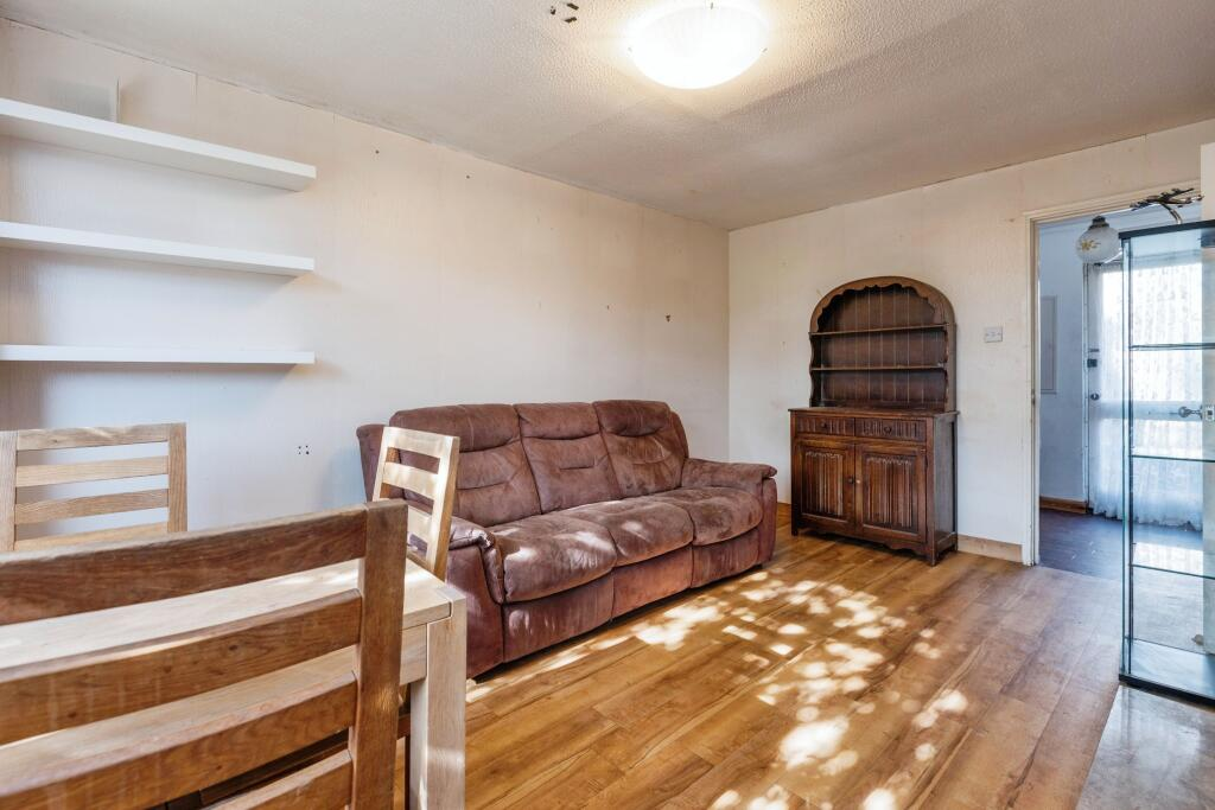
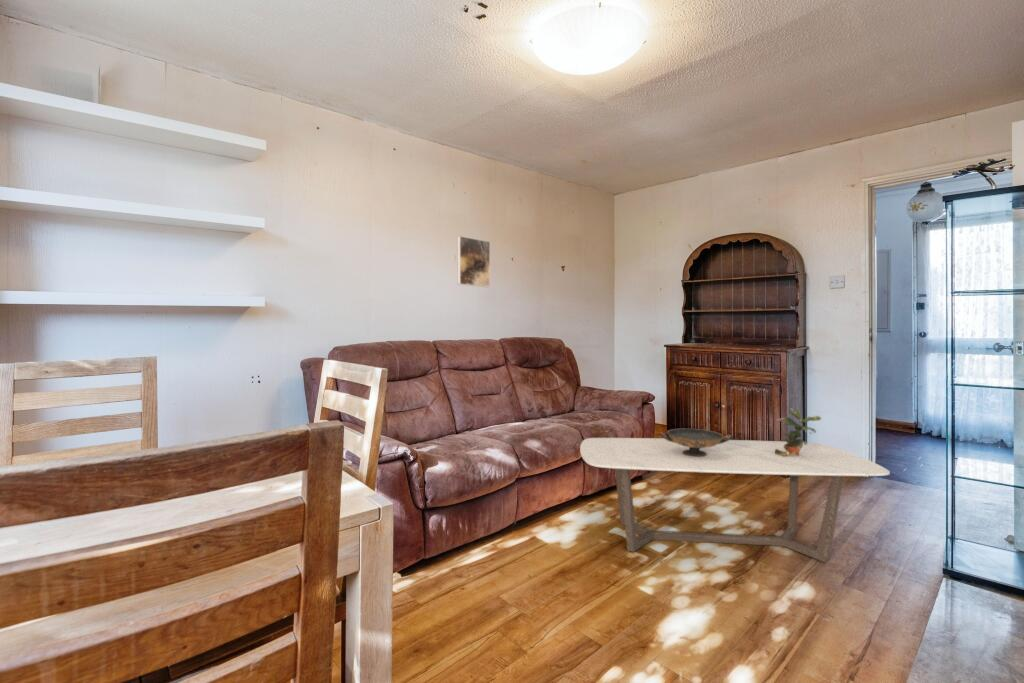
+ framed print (474, 262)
+ coffee table (715, 472)
+ potted plant (799, 431)
+ decorative bowl (694, 443)
